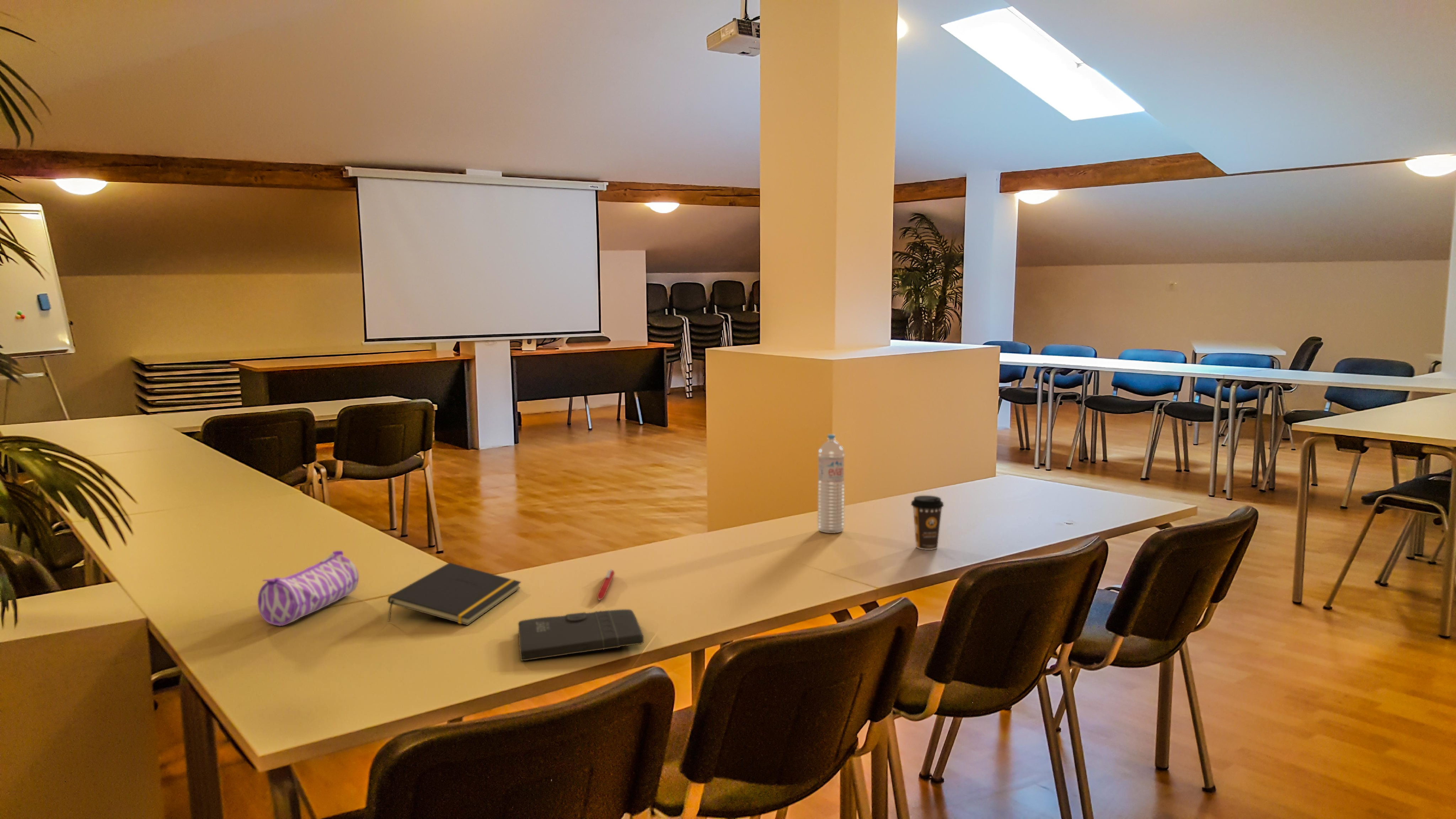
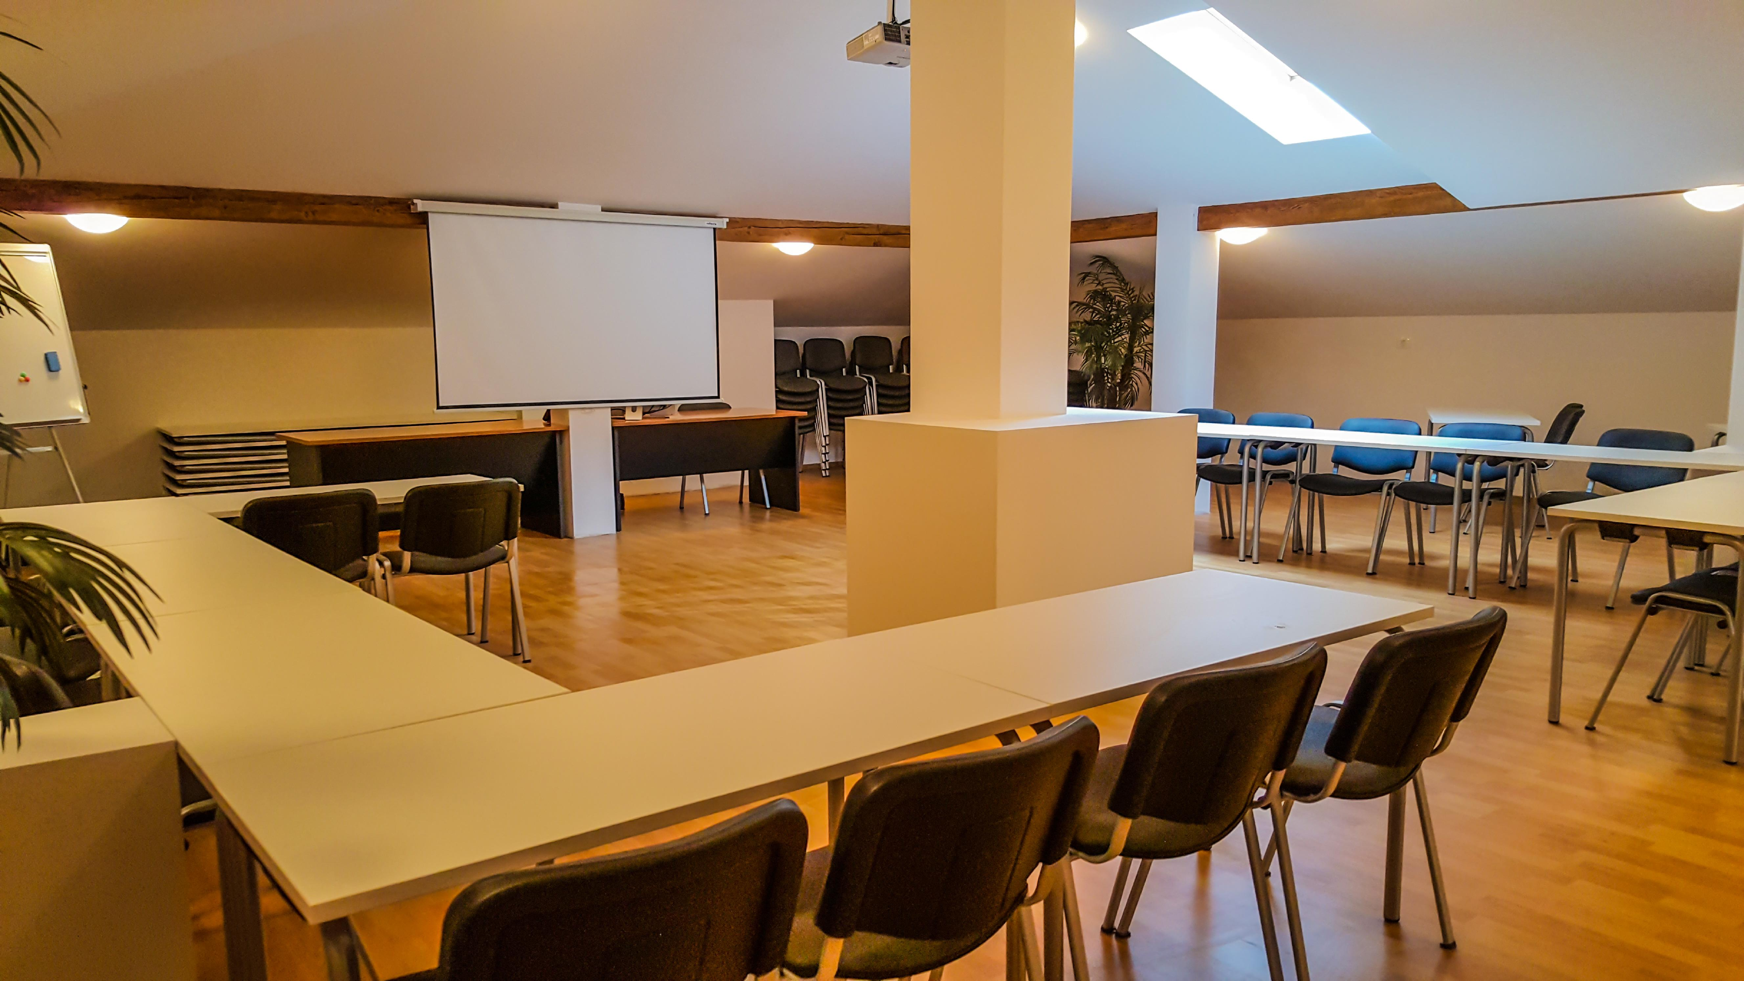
- notepad (579, 632)
- pencil case (311, 587)
- pen (606, 583)
- notepad (457, 592)
- coffee cup (927, 523)
- water bottle (831, 483)
